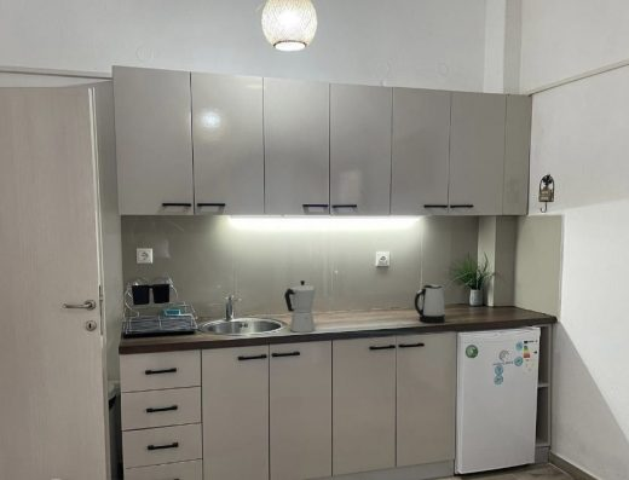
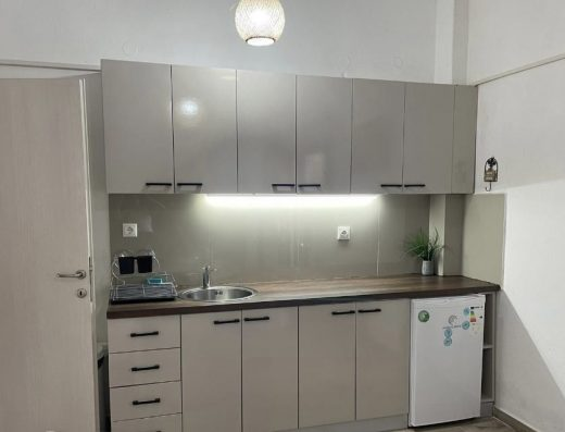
- kettle (428, 302)
- moka pot (300, 305)
